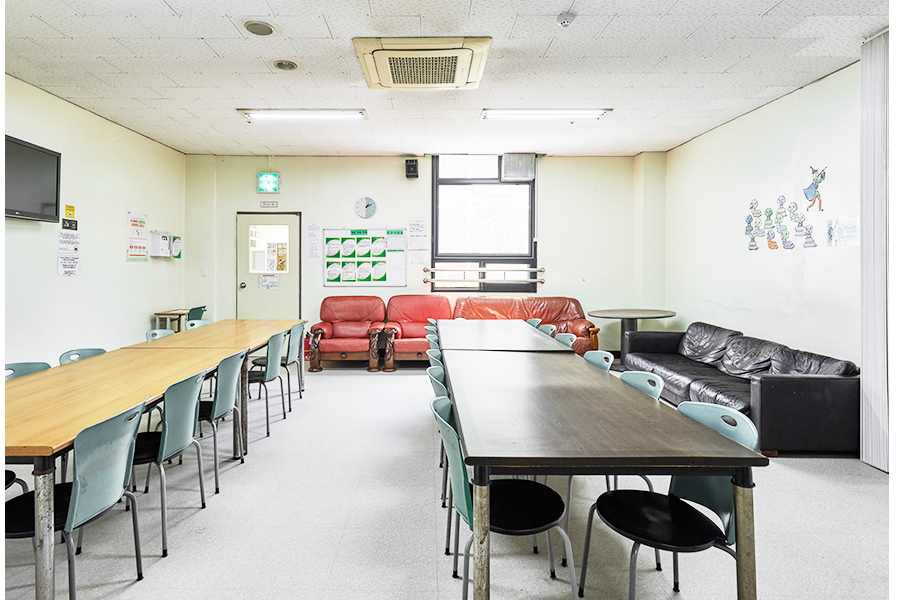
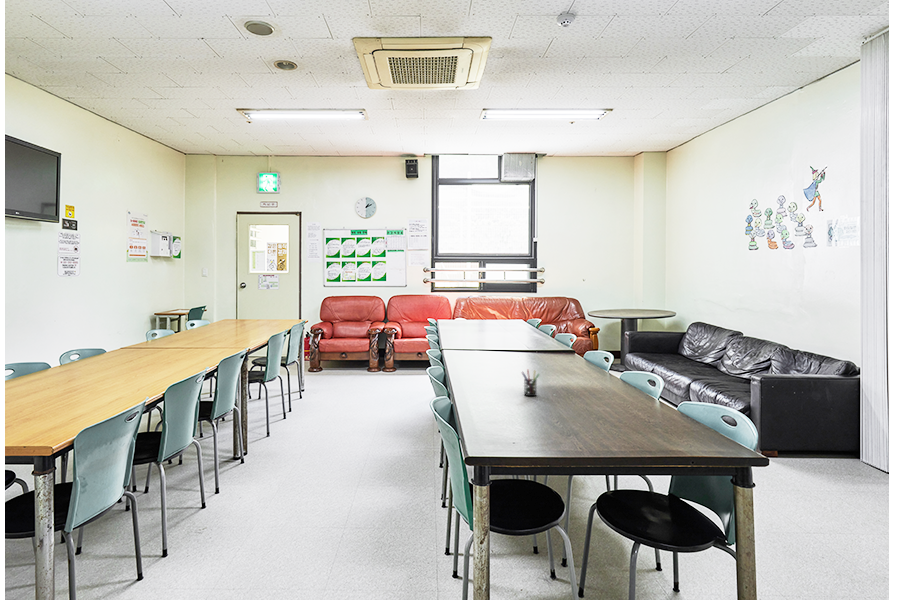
+ pen holder (531, 381)
